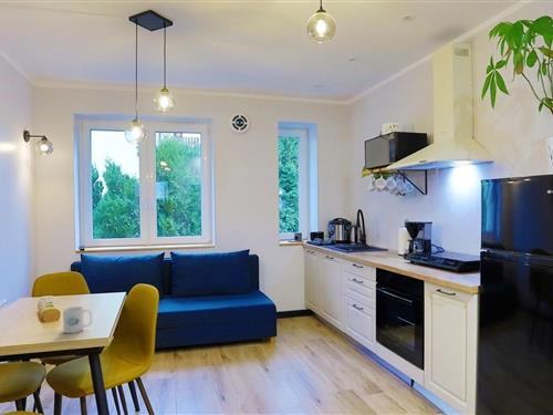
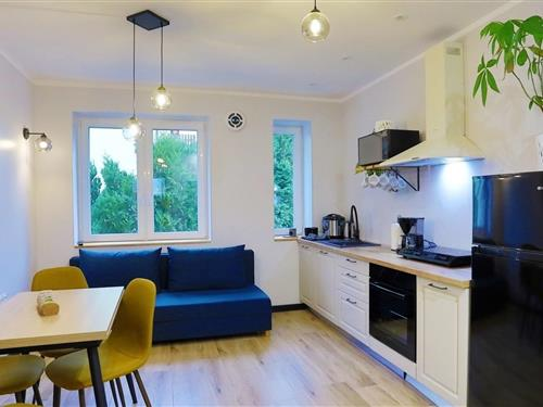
- mug (77, 319)
